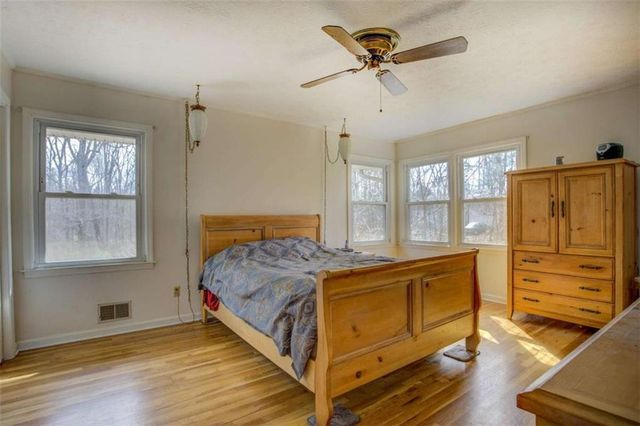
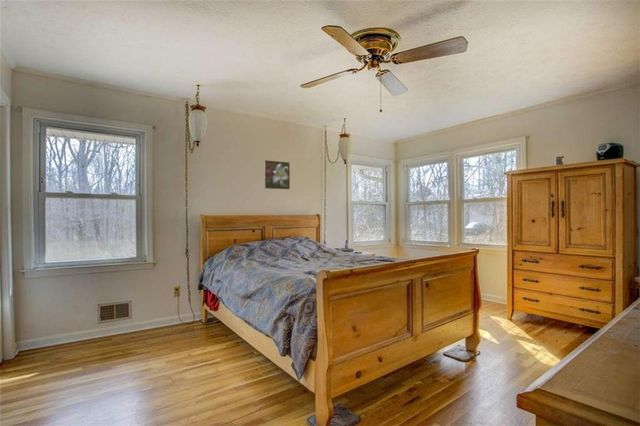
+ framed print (277, 175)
